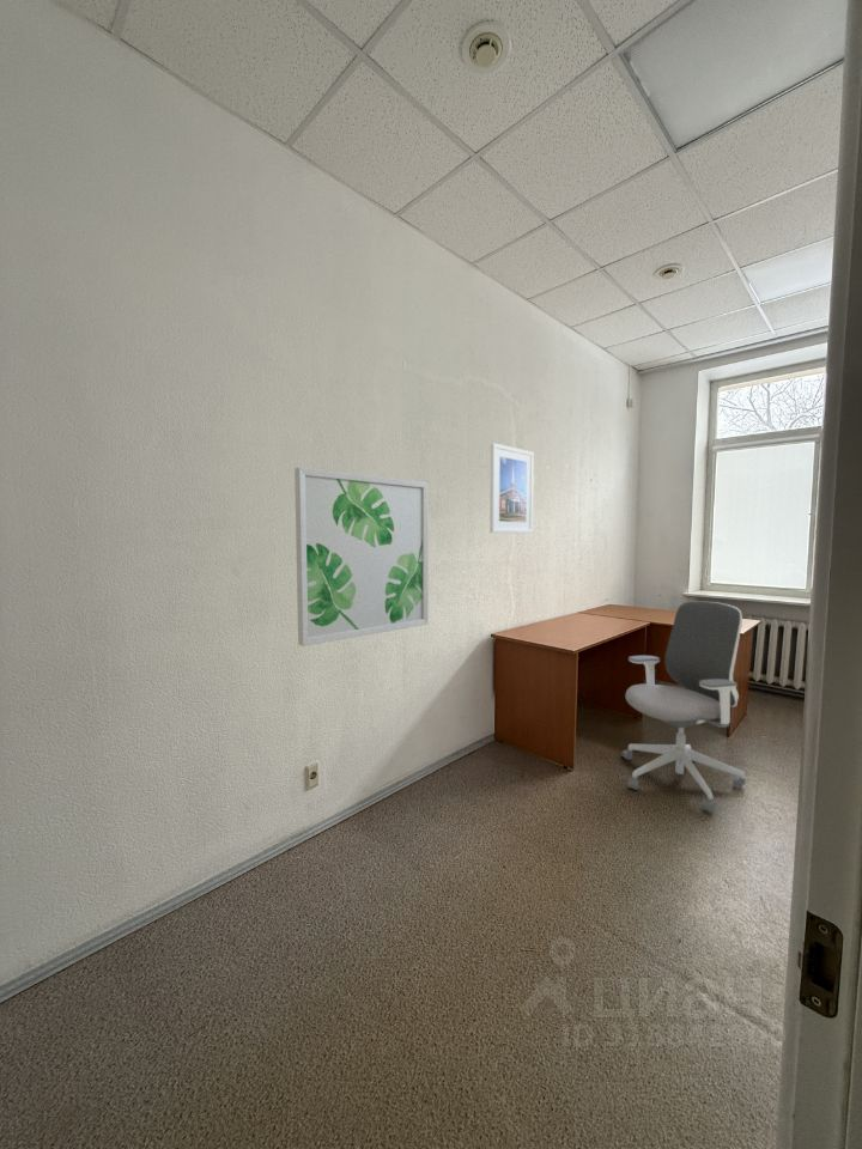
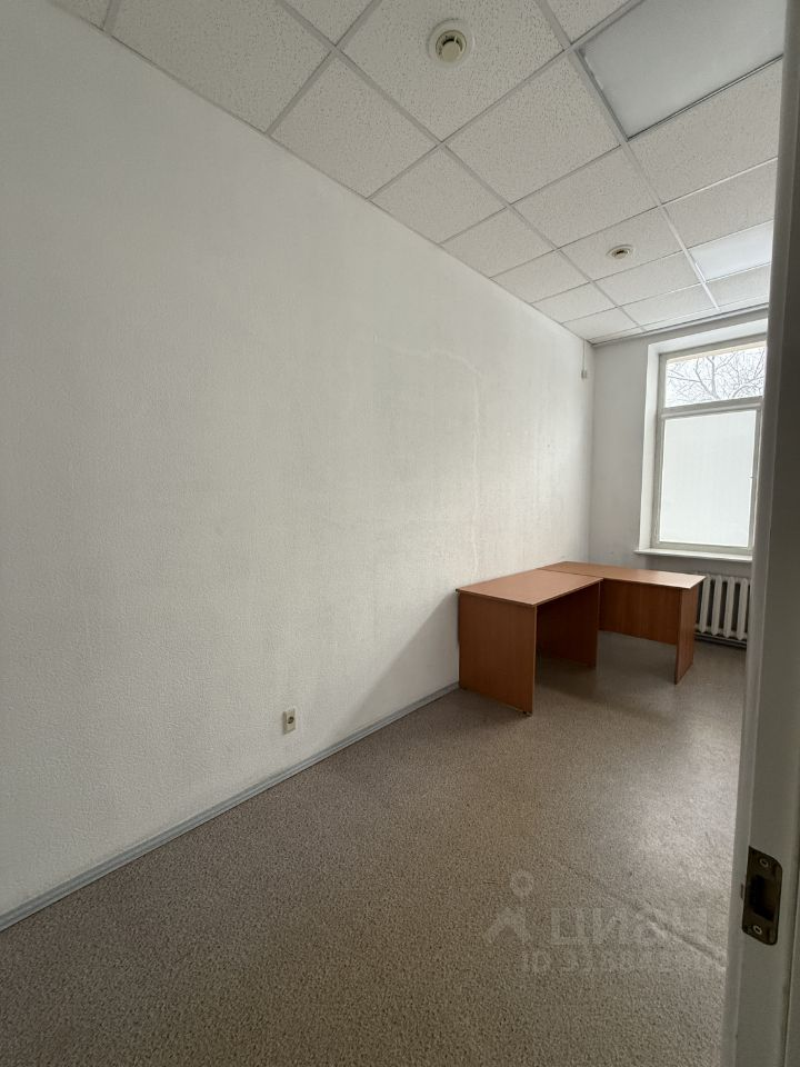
- office chair (685, 694)
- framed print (512, 491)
- wall art (369, 555)
